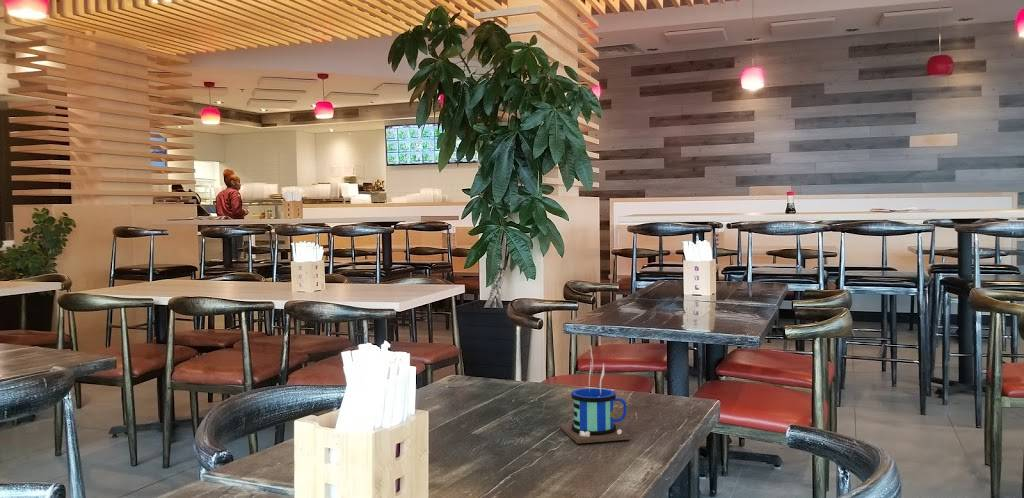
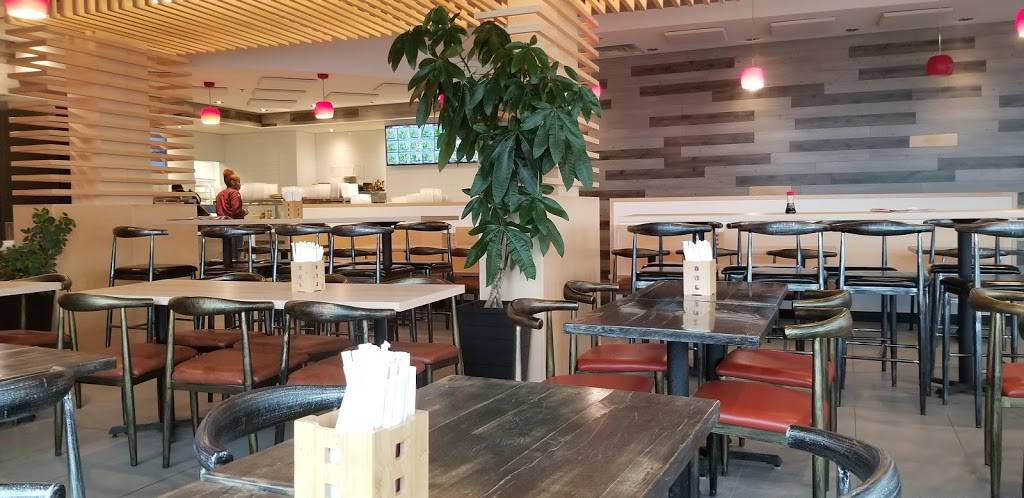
- mug (597, 388)
